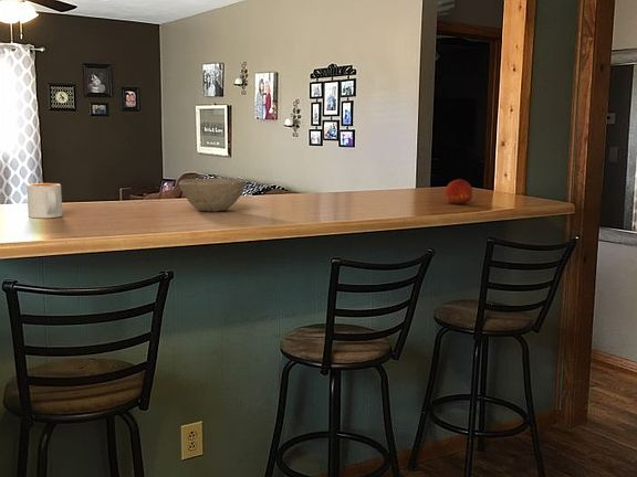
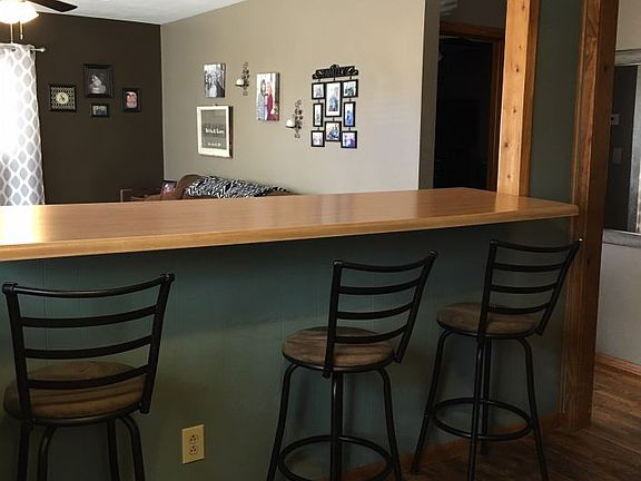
- bowl (212, 194)
- mug (45, 201)
- fruit (458, 191)
